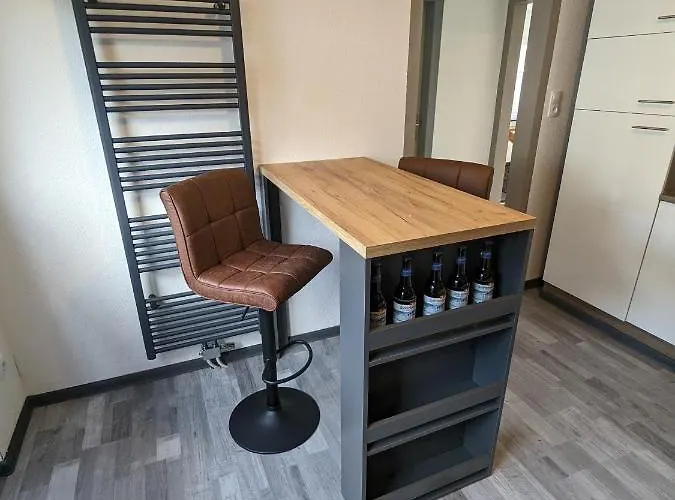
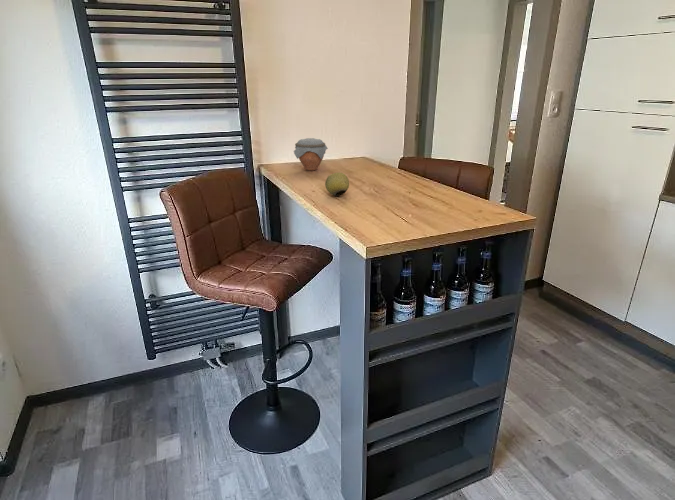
+ fruit (337, 184)
+ jar (311, 154)
